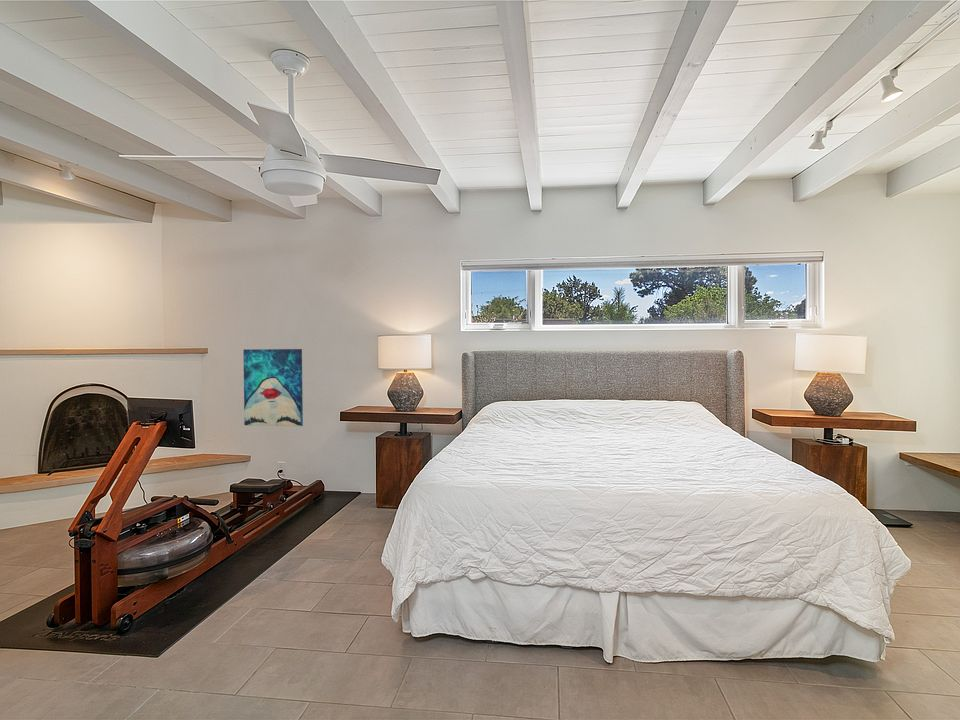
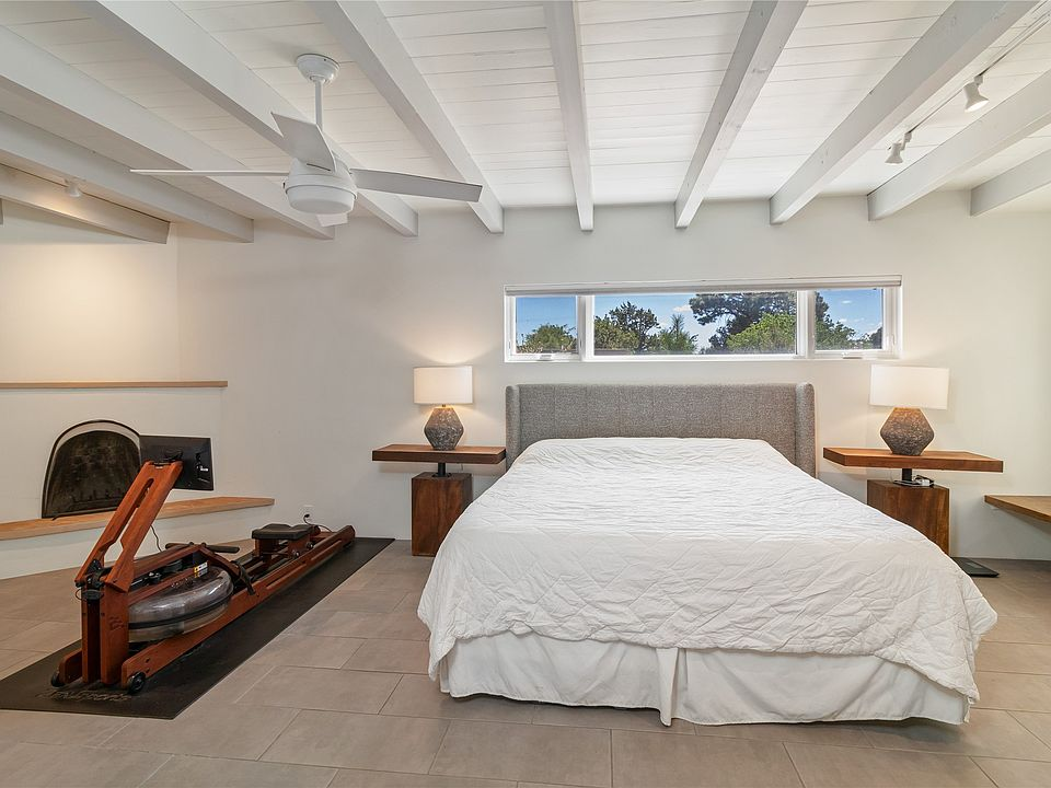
- wall art (272, 387)
